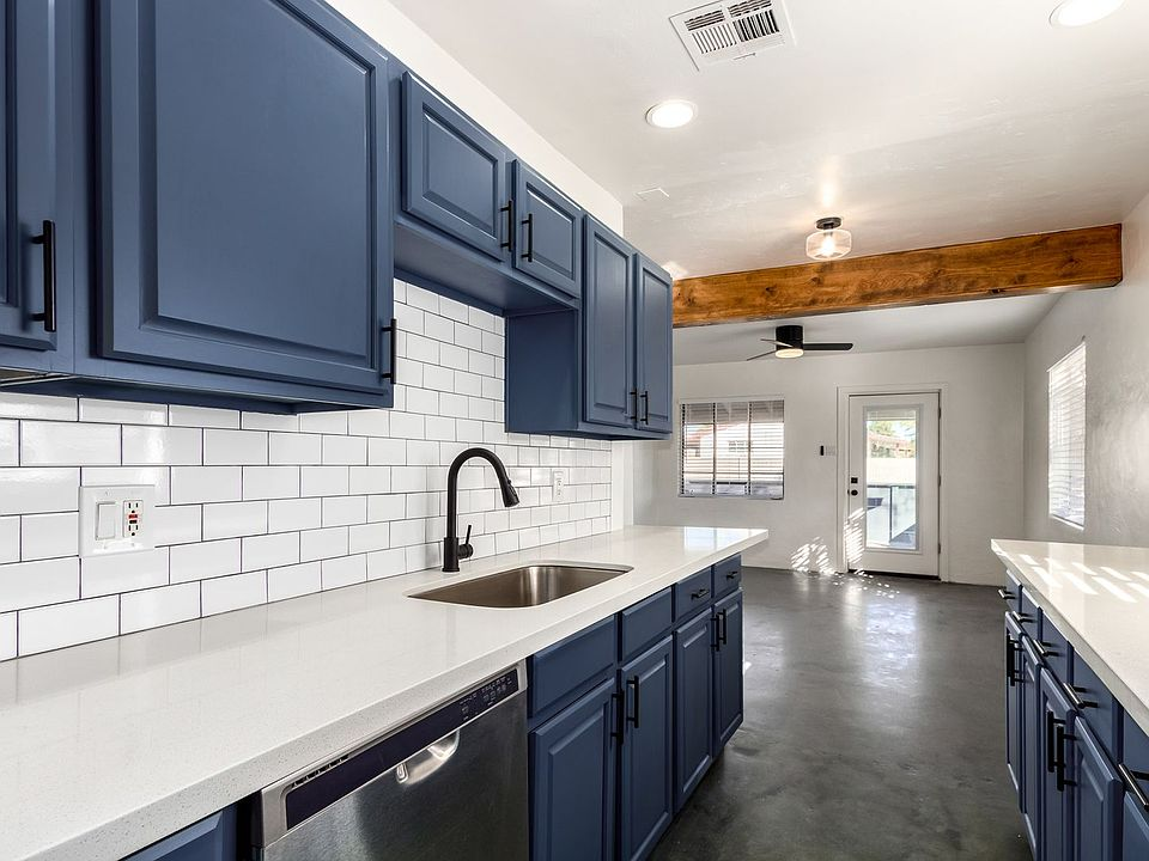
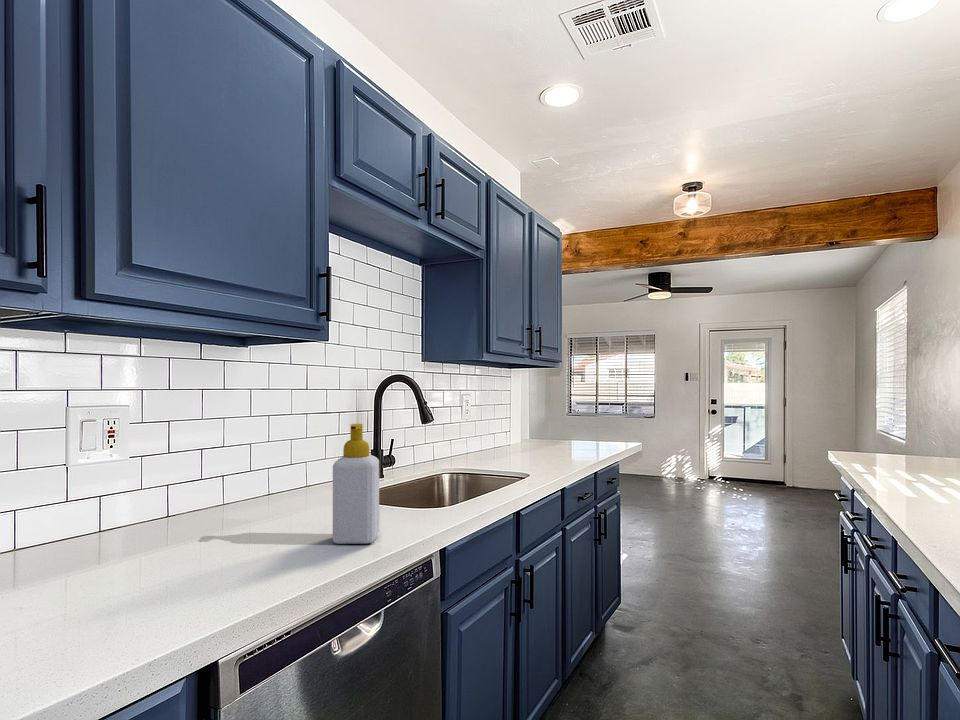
+ soap bottle (356, 481)
